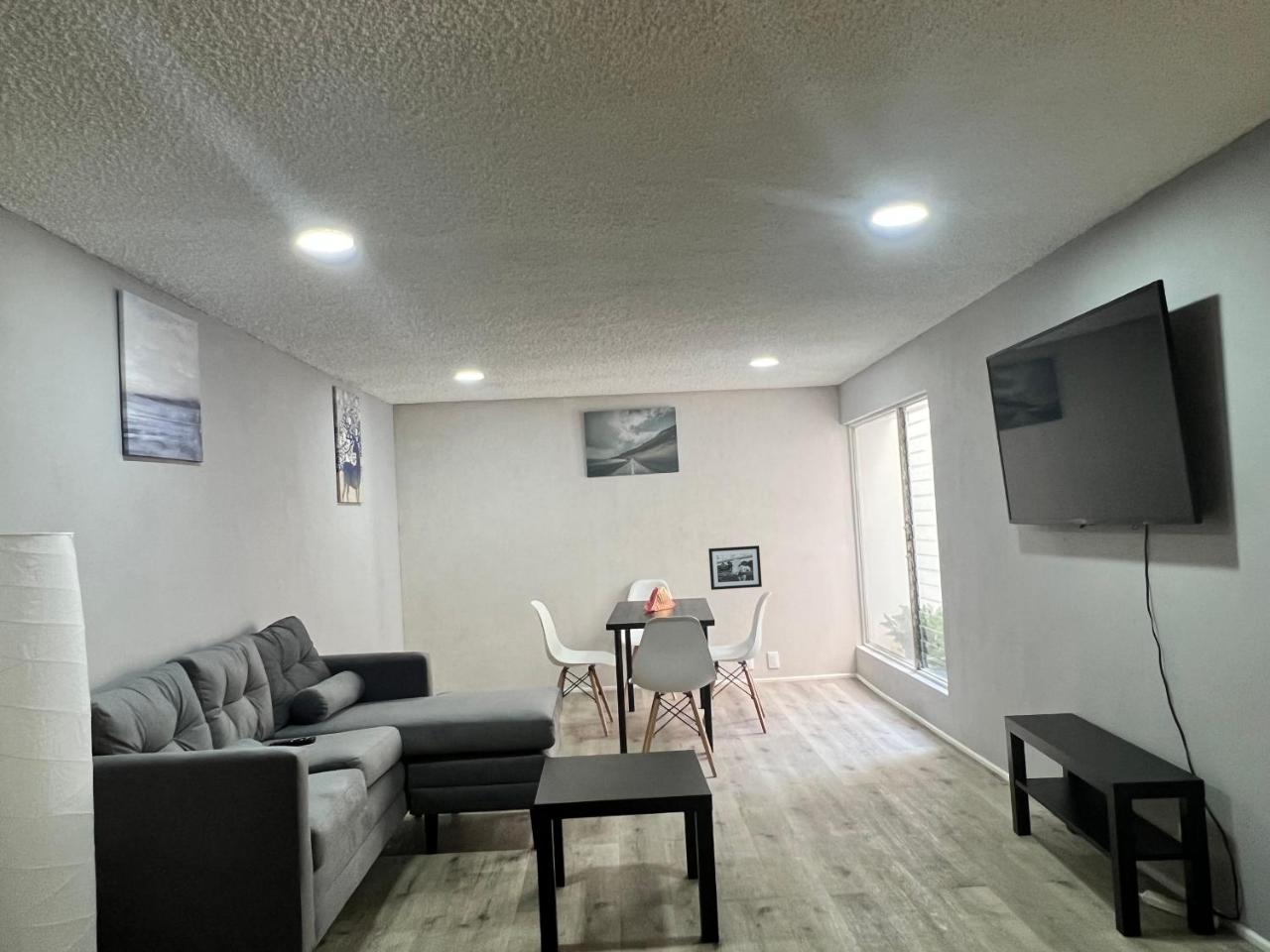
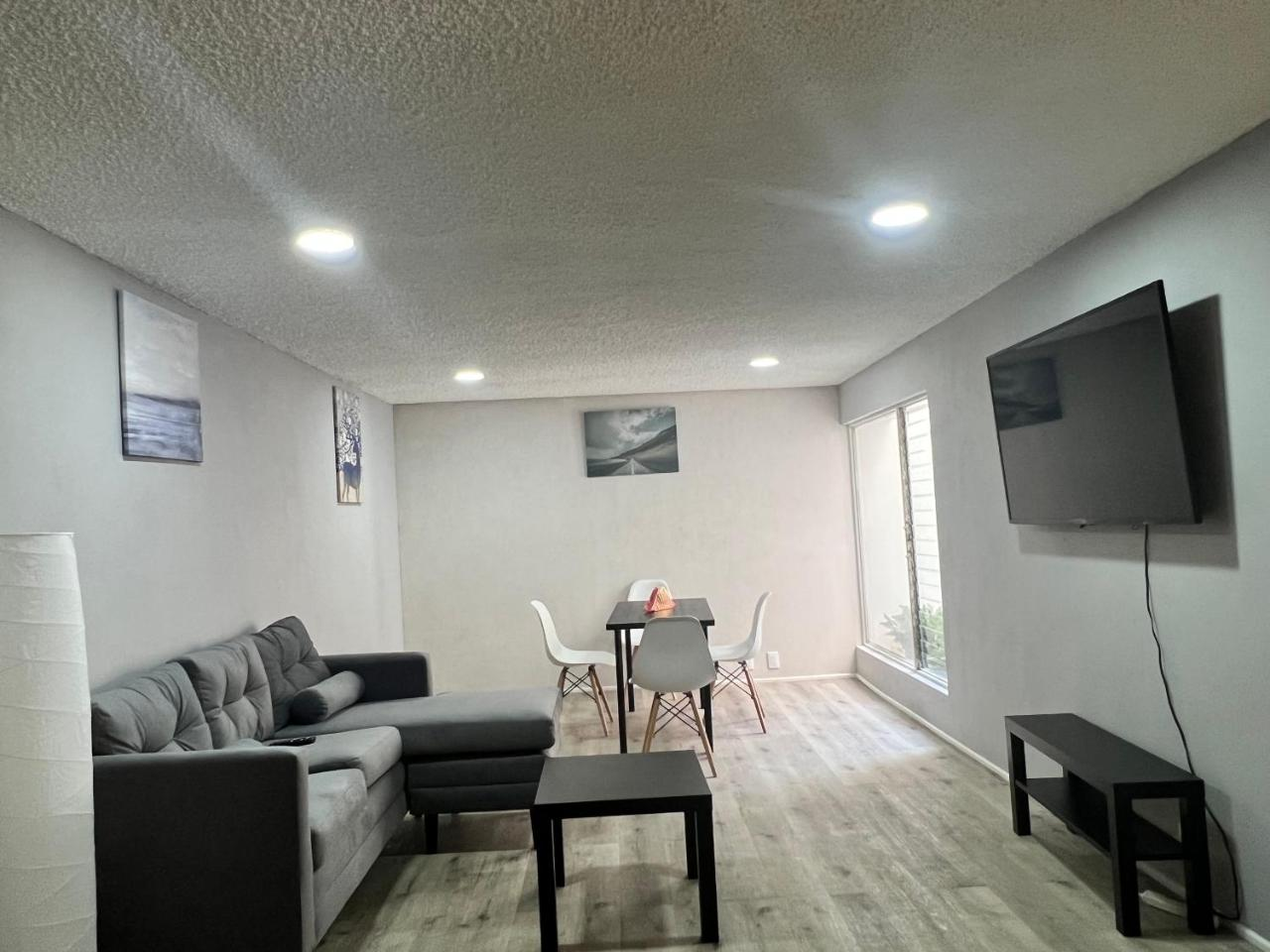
- picture frame (734, 567)
